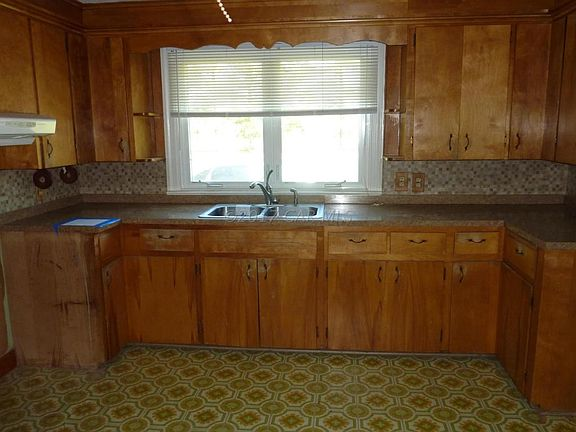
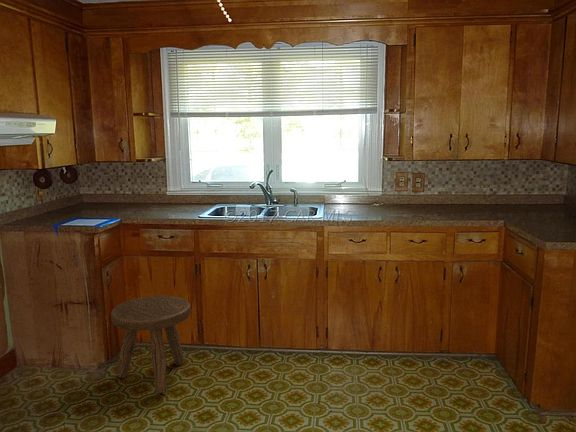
+ stool (153, 342)
